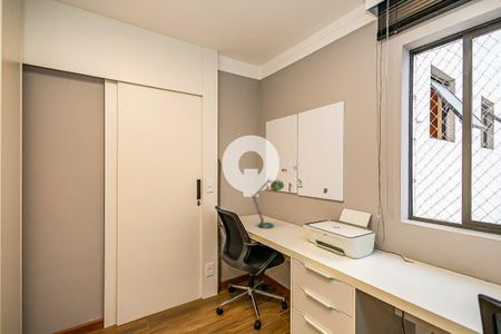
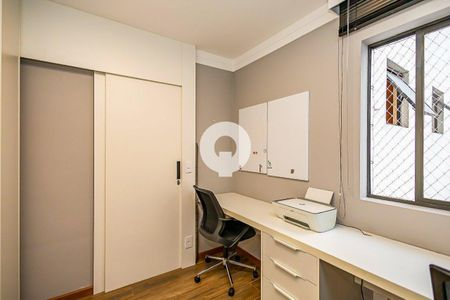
- desk lamp (258, 207)
